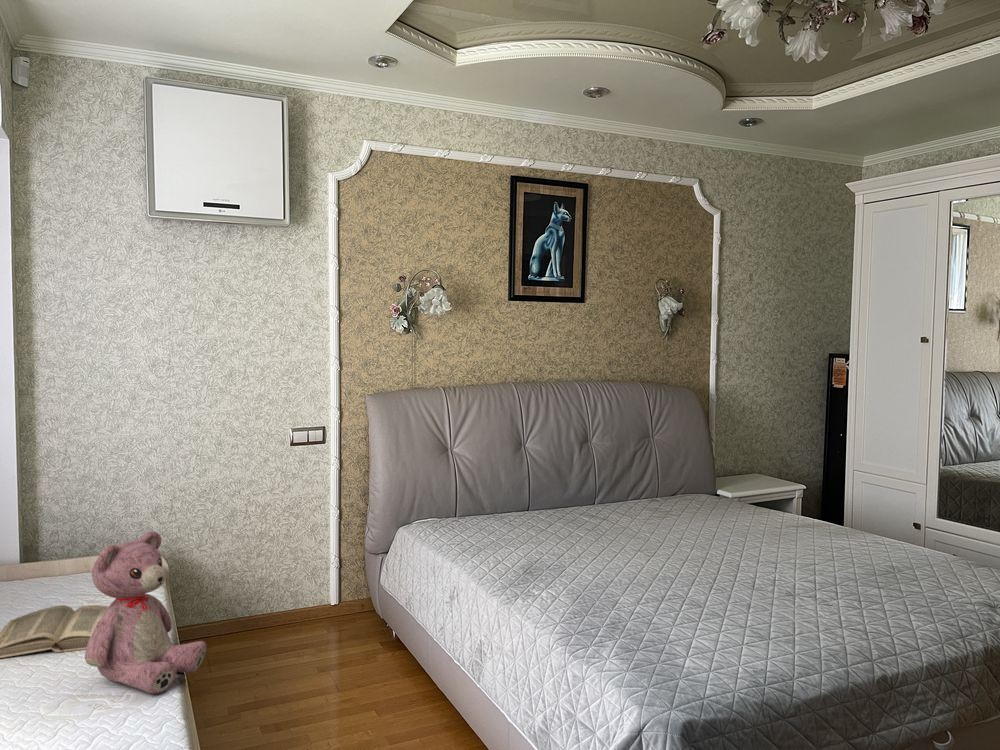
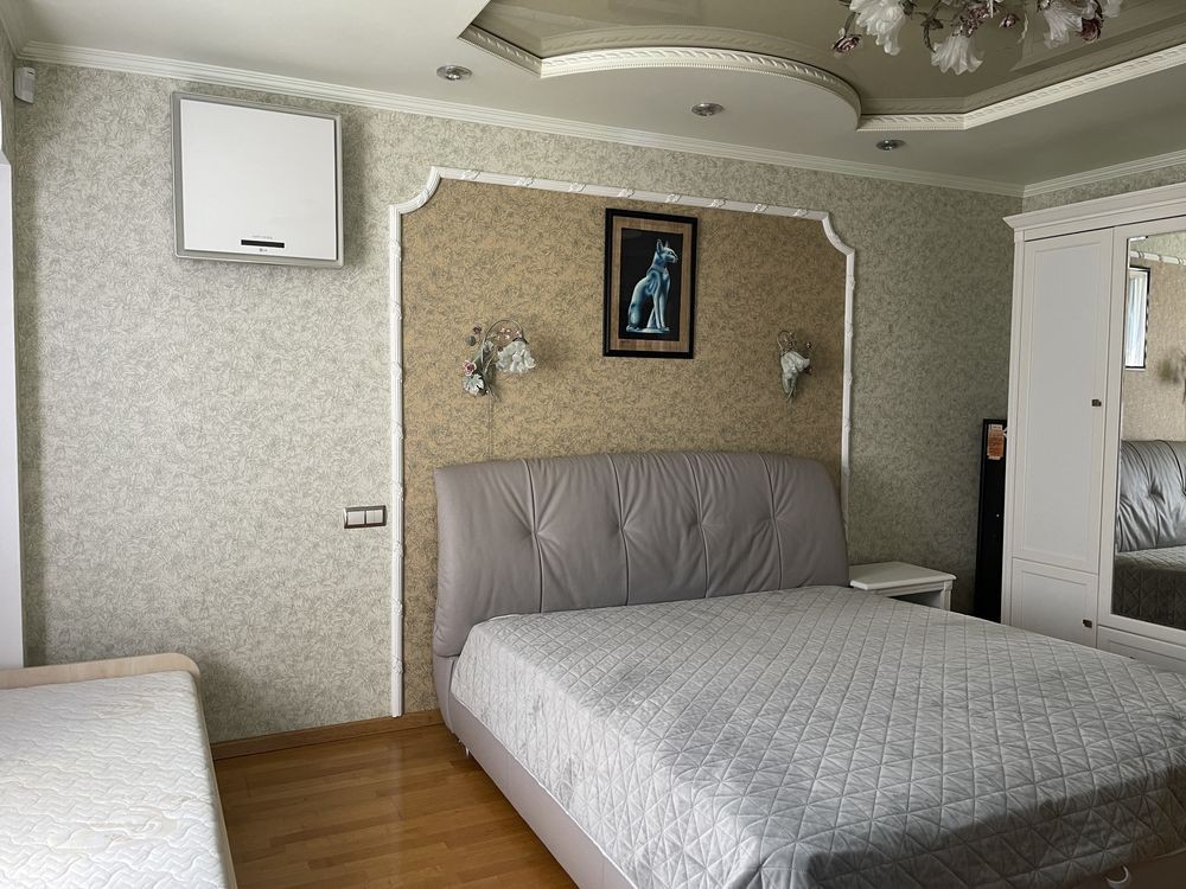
- teddy bear (145, 608)
- book (64, 627)
